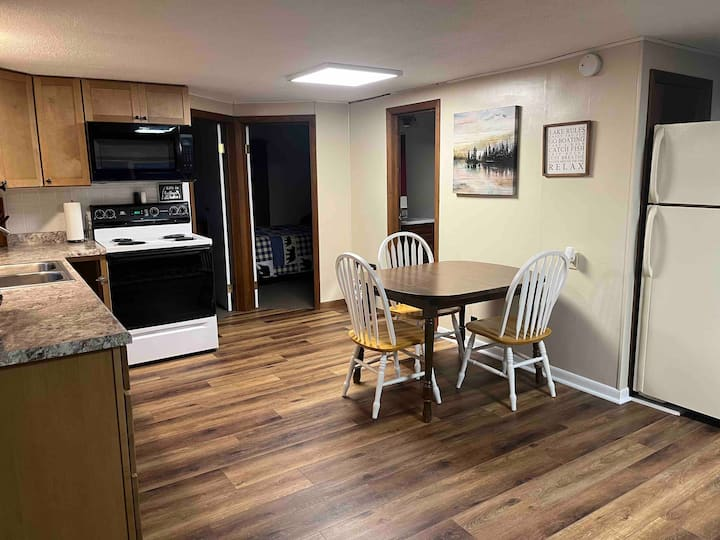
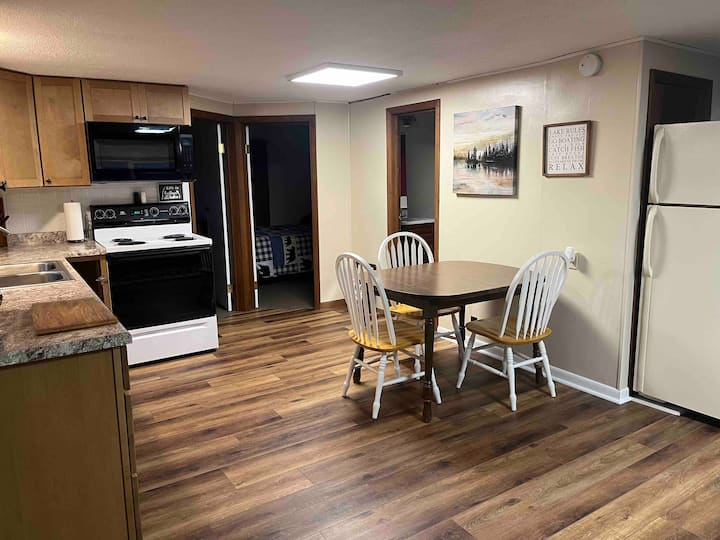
+ cutting board (69, 312)
